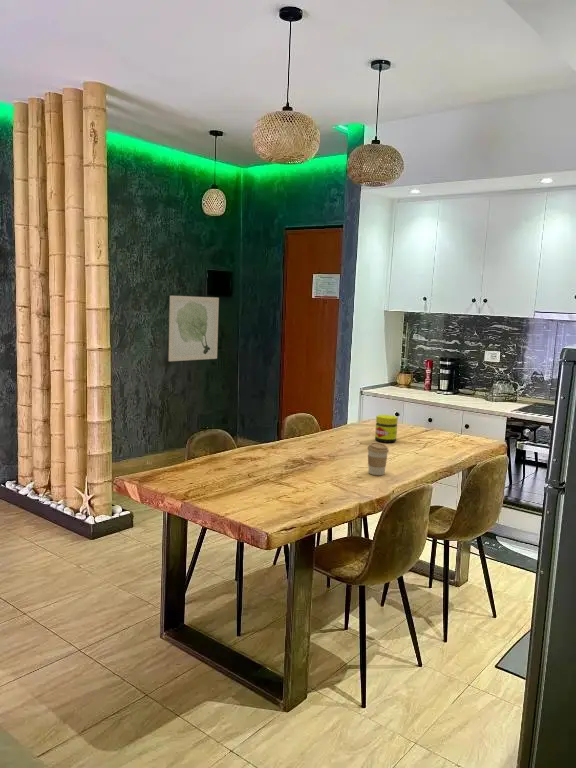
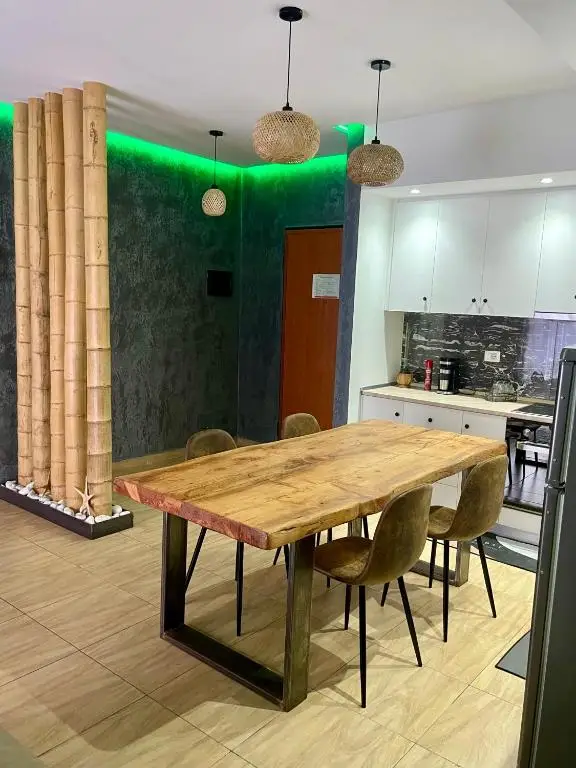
- jar (386, 428)
- coffee cup (377, 458)
- wall art (194, 328)
